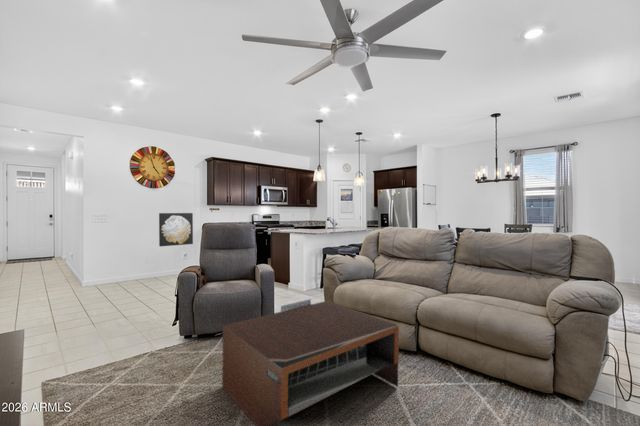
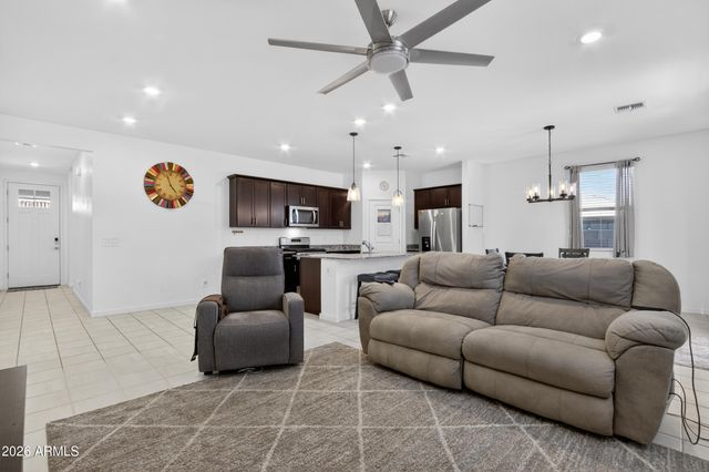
- wall art (176, 229)
- coffee table (310, 352)
